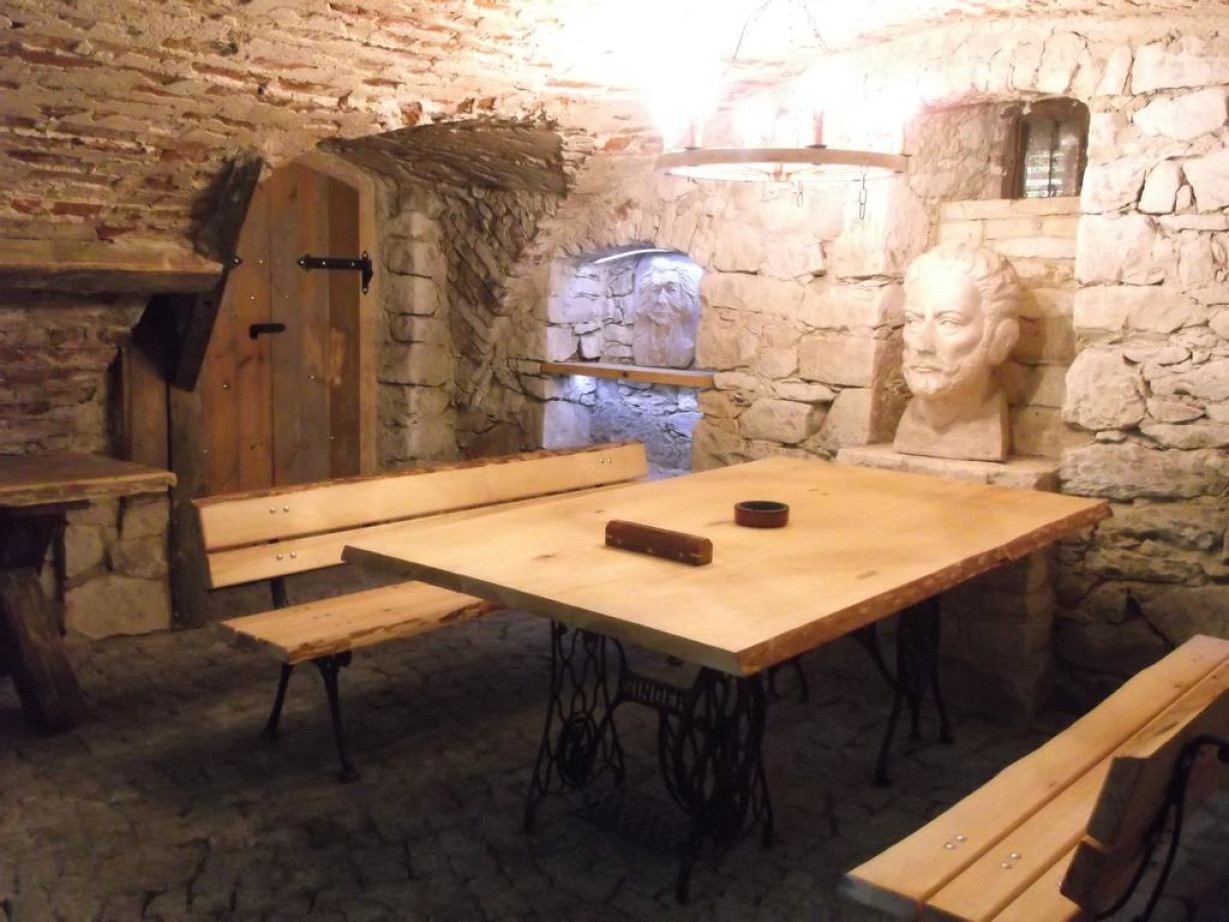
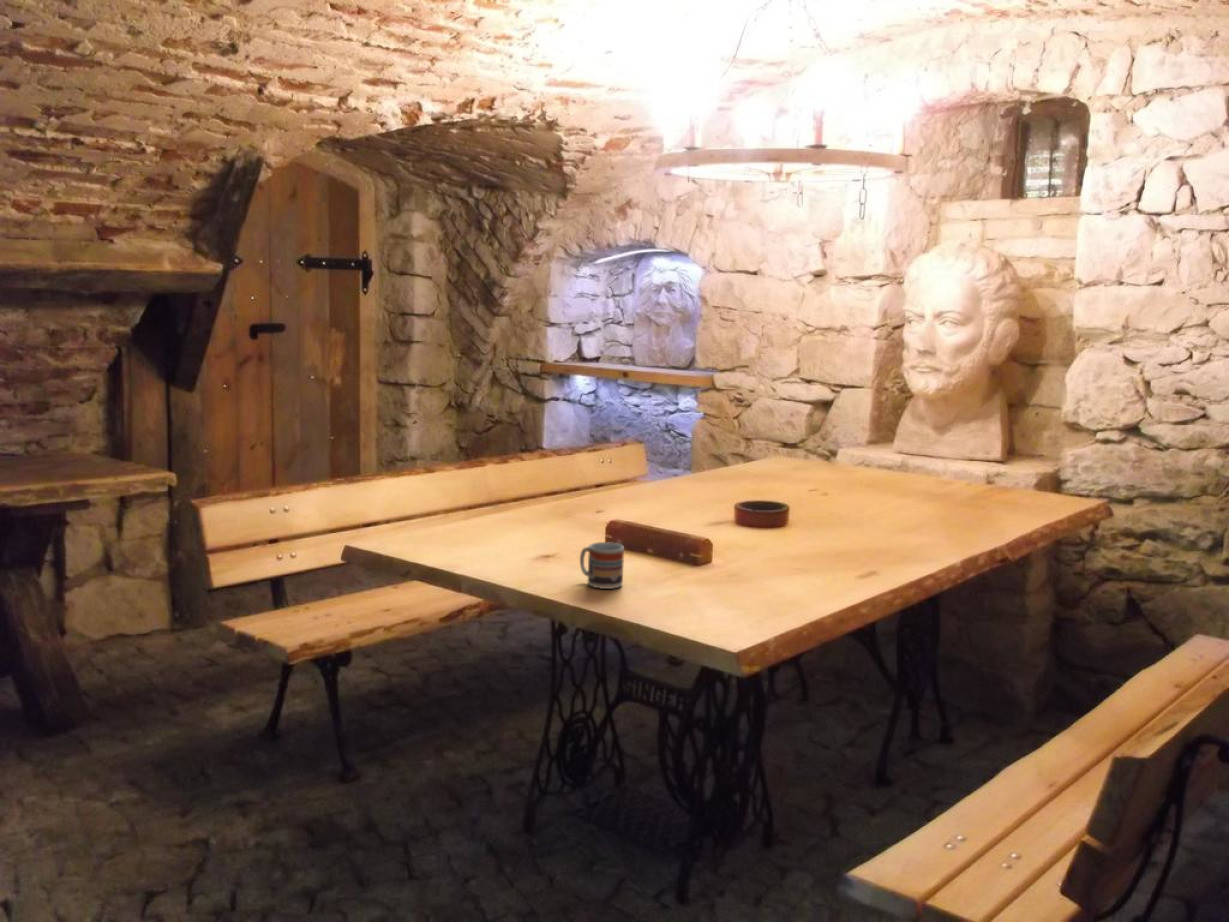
+ cup (600, 564)
